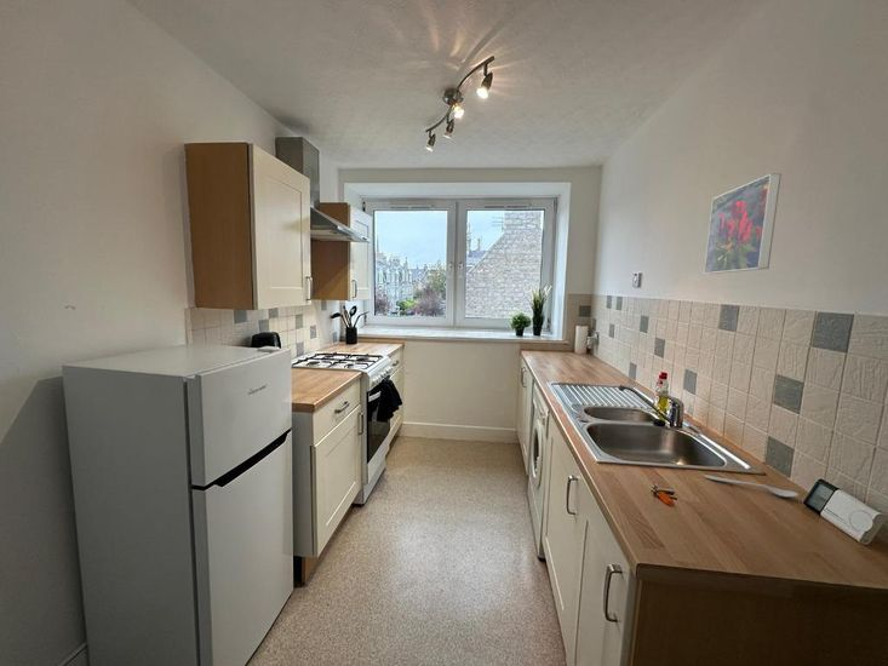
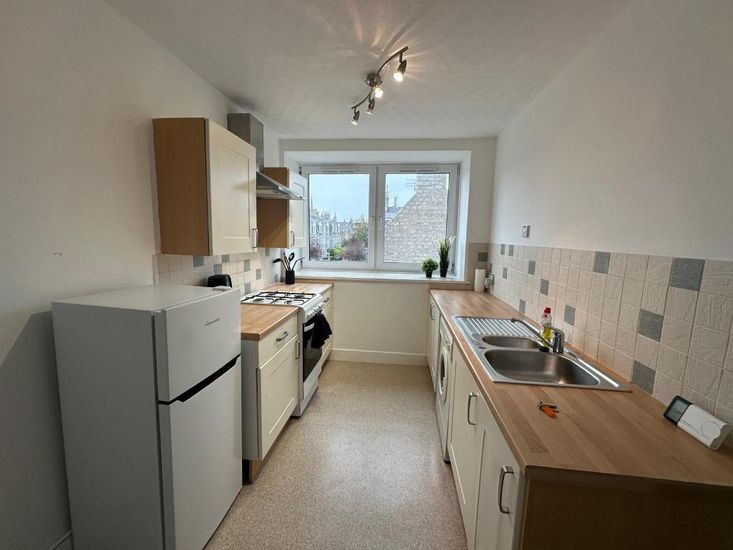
- spoon (747, 483)
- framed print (737, 229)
